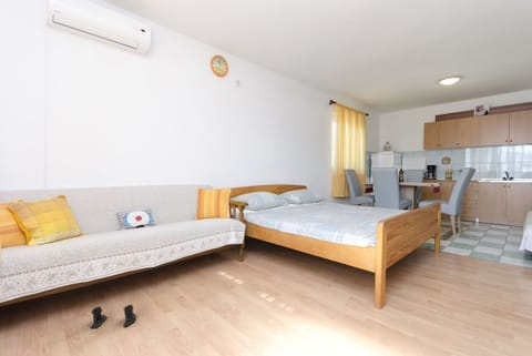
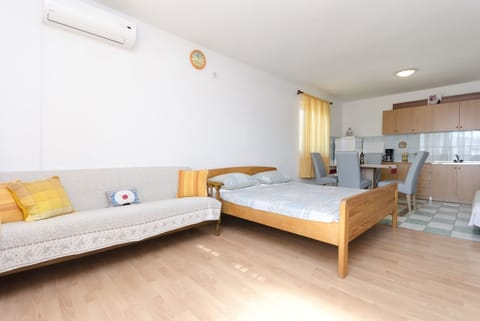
- boots (105, 316)
